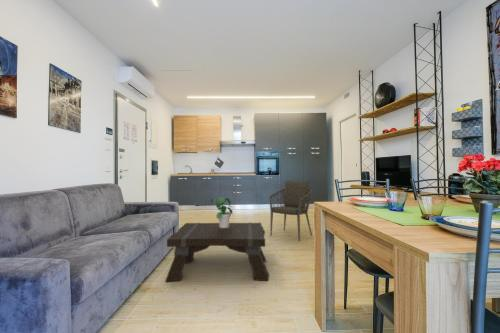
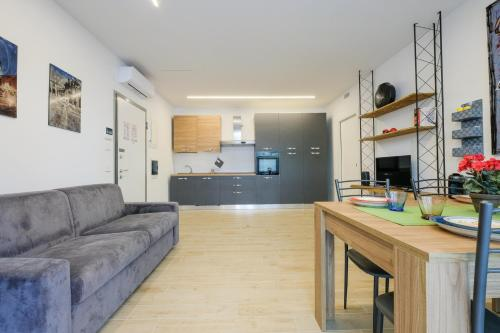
- coffee table (220, 245)
- armchair (291, 207)
- potted plant (222, 211)
